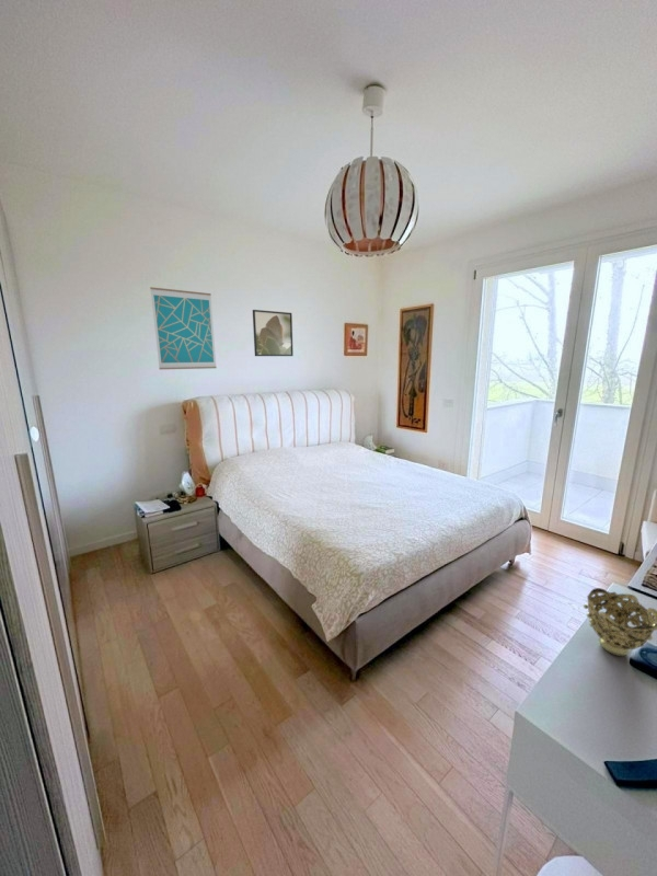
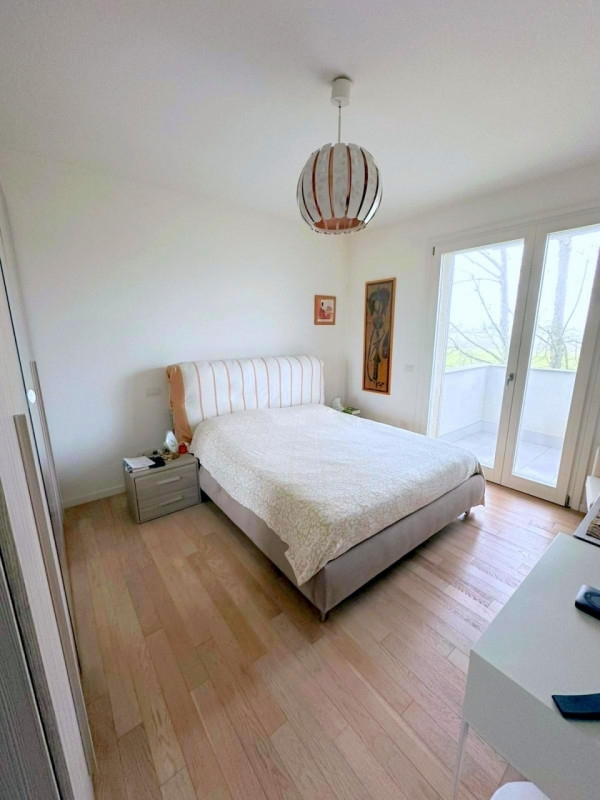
- wall art (185, 331)
- decorative bowl (616, 626)
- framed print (273, 334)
